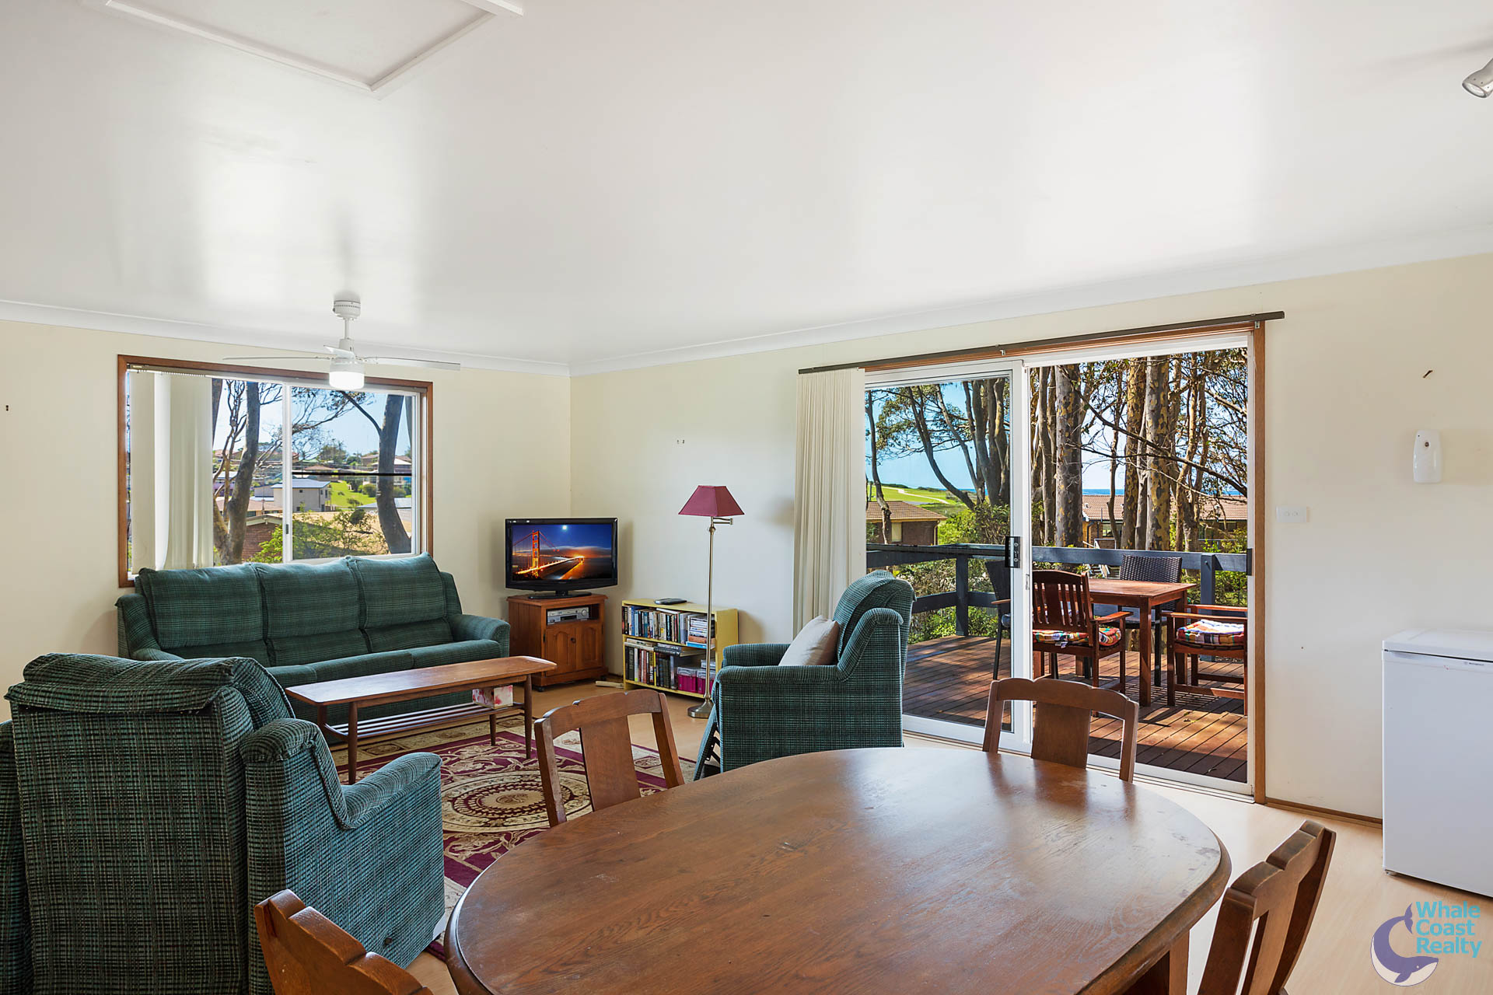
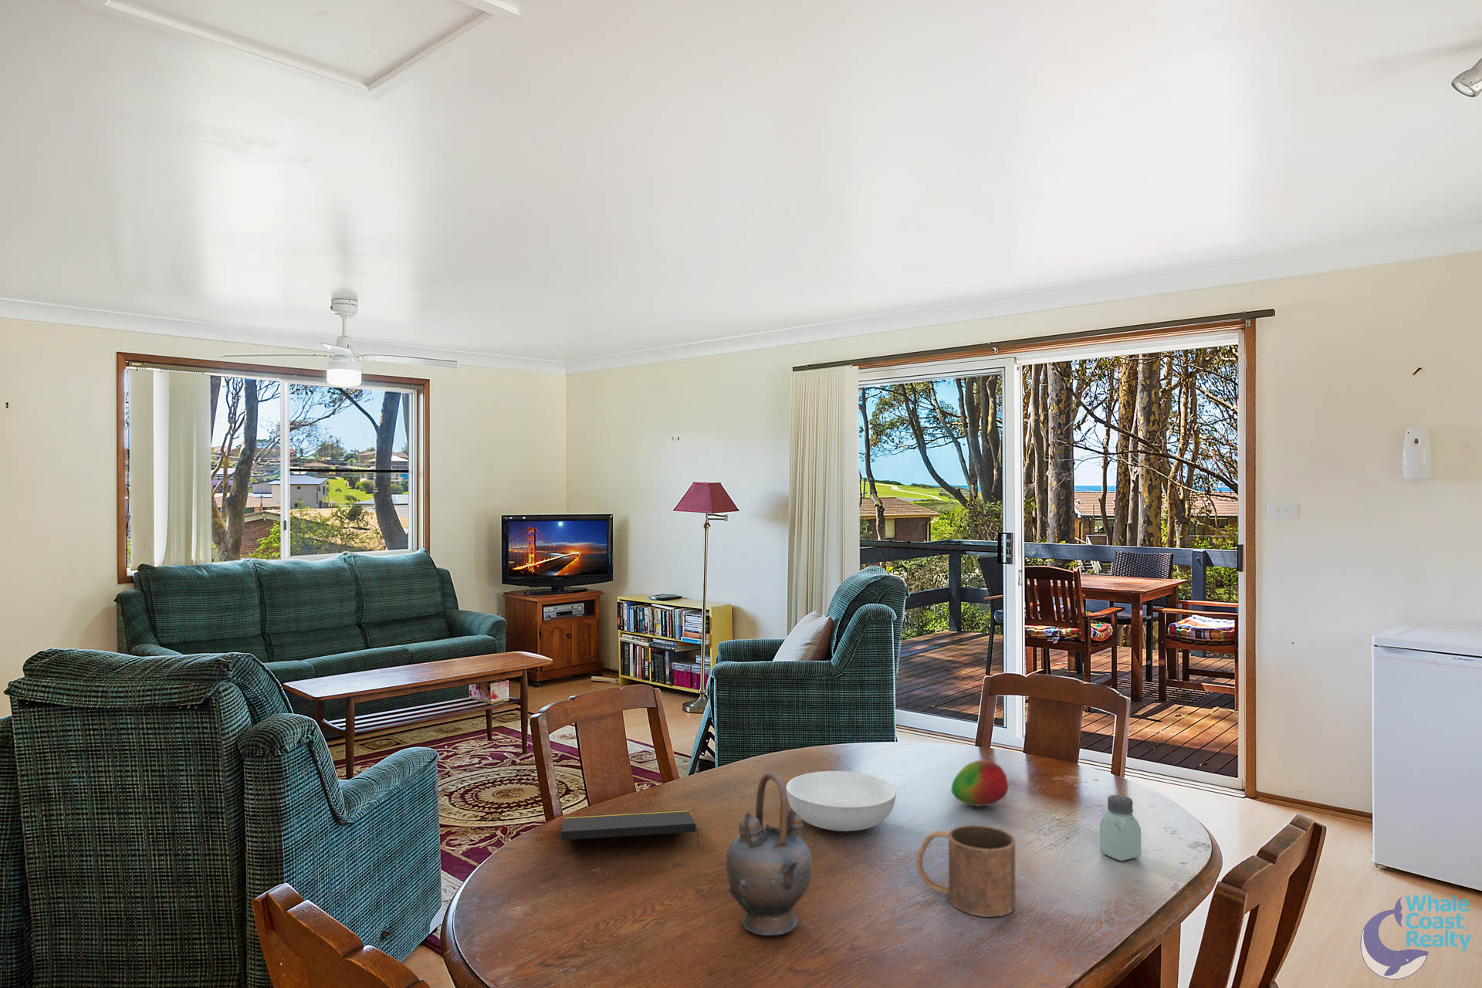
+ mug (964, 866)
+ notepad (627, 824)
+ serving bowl (840, 804)
+ saltshaker (1120, 826)
+ fruit (979, 783)
+ teapot (773, 852)
